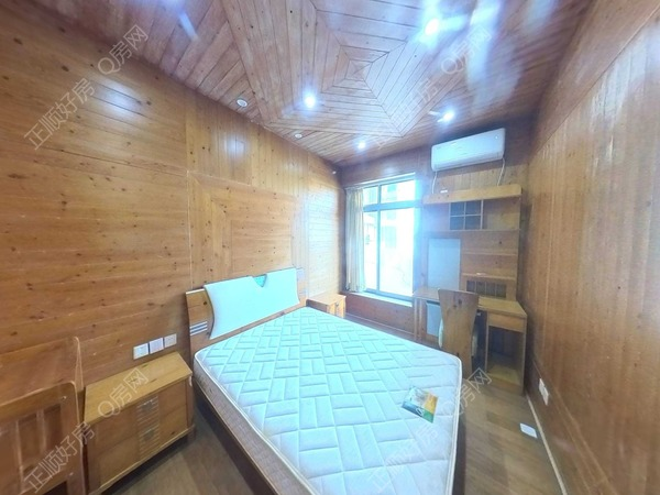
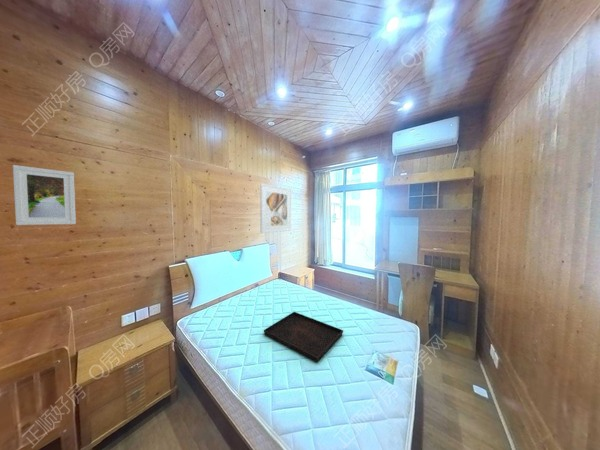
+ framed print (46, 197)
+ serving tray (303, 332)
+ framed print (277, 209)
